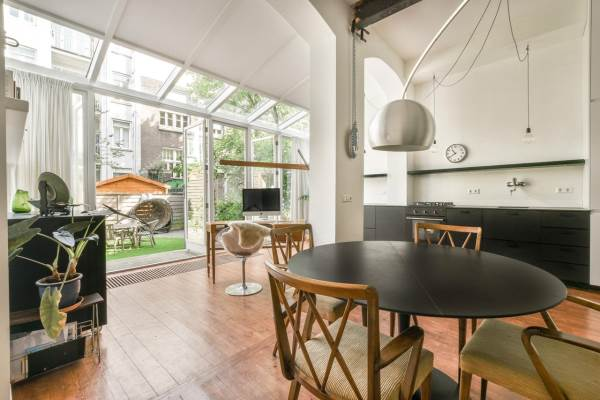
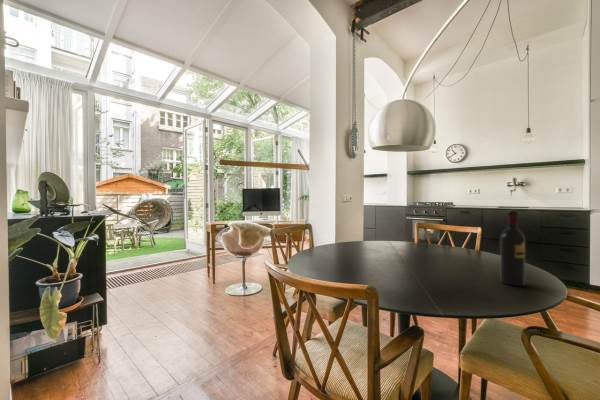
+ wine bottle (512, 246)
